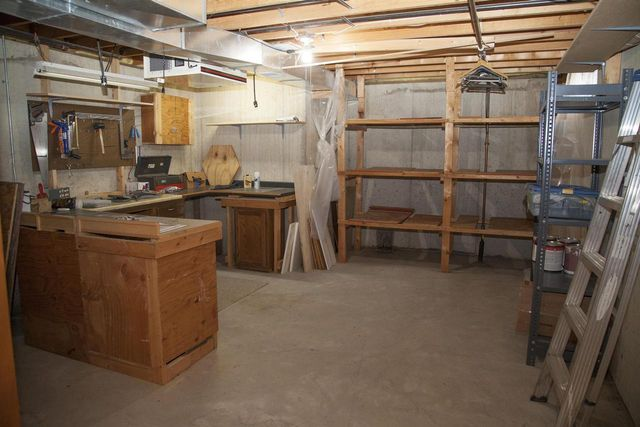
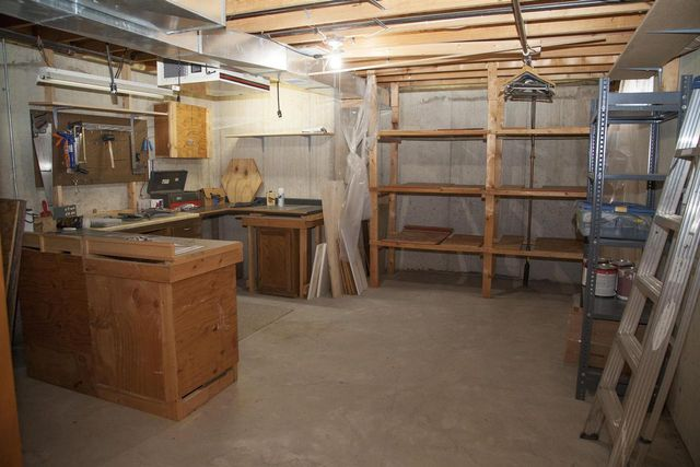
- waste bin (385, 240)
